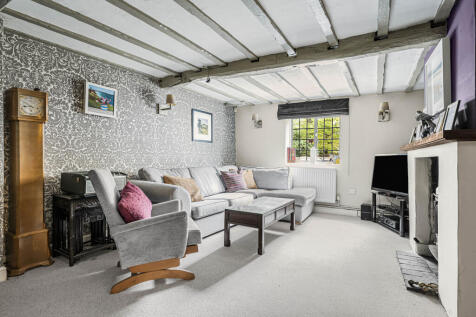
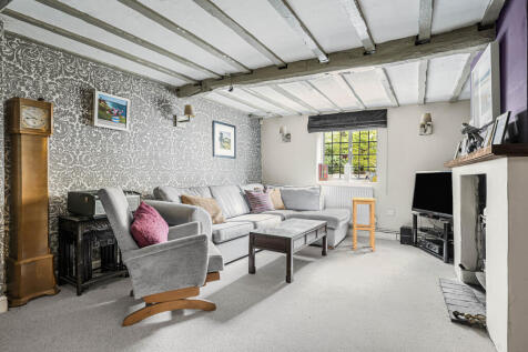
+ stool (363, 224)
